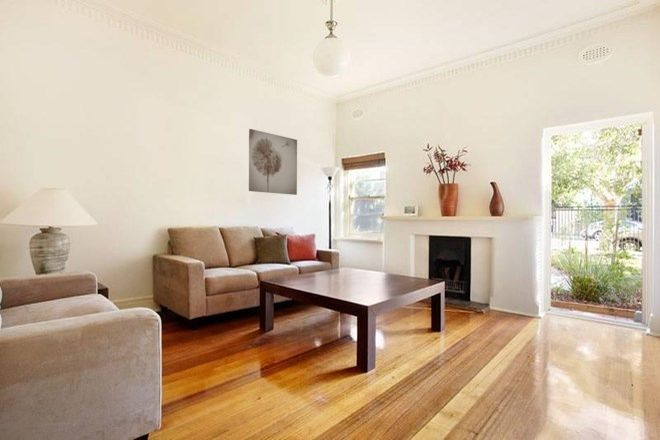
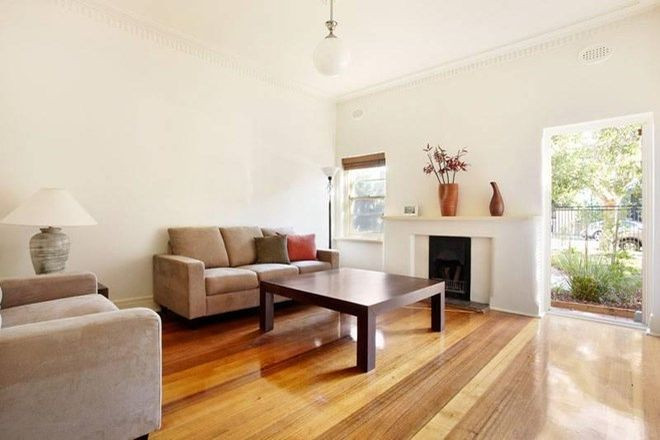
- wall art (274, 163)
